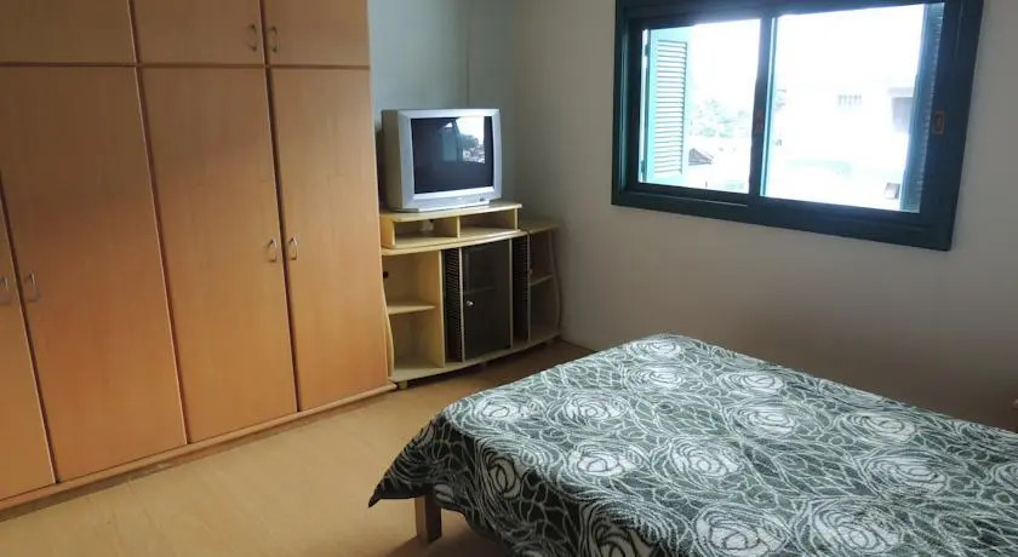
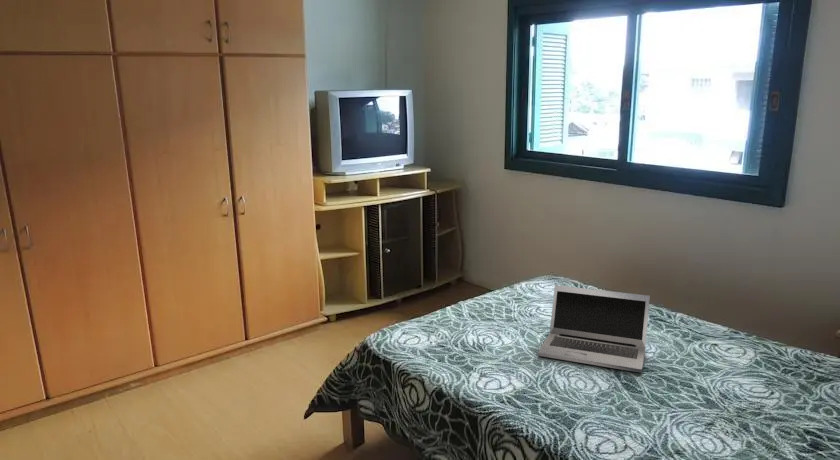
+ laptop (594, 325)
